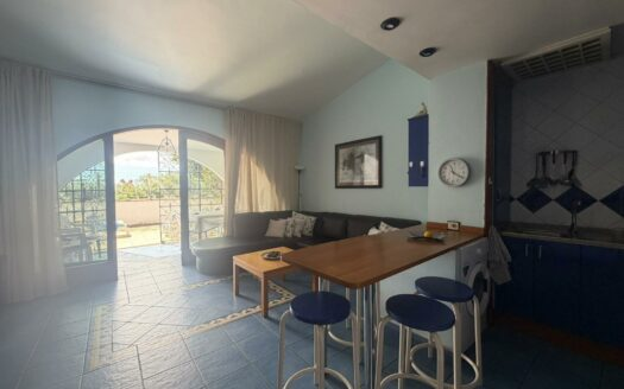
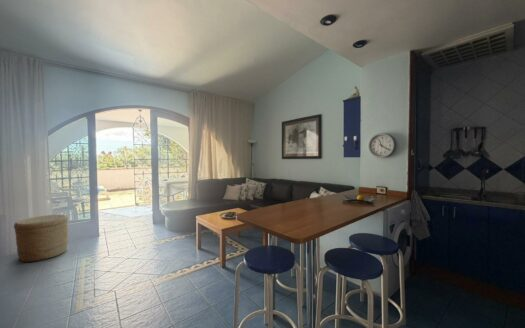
+ basket (43, 236)
